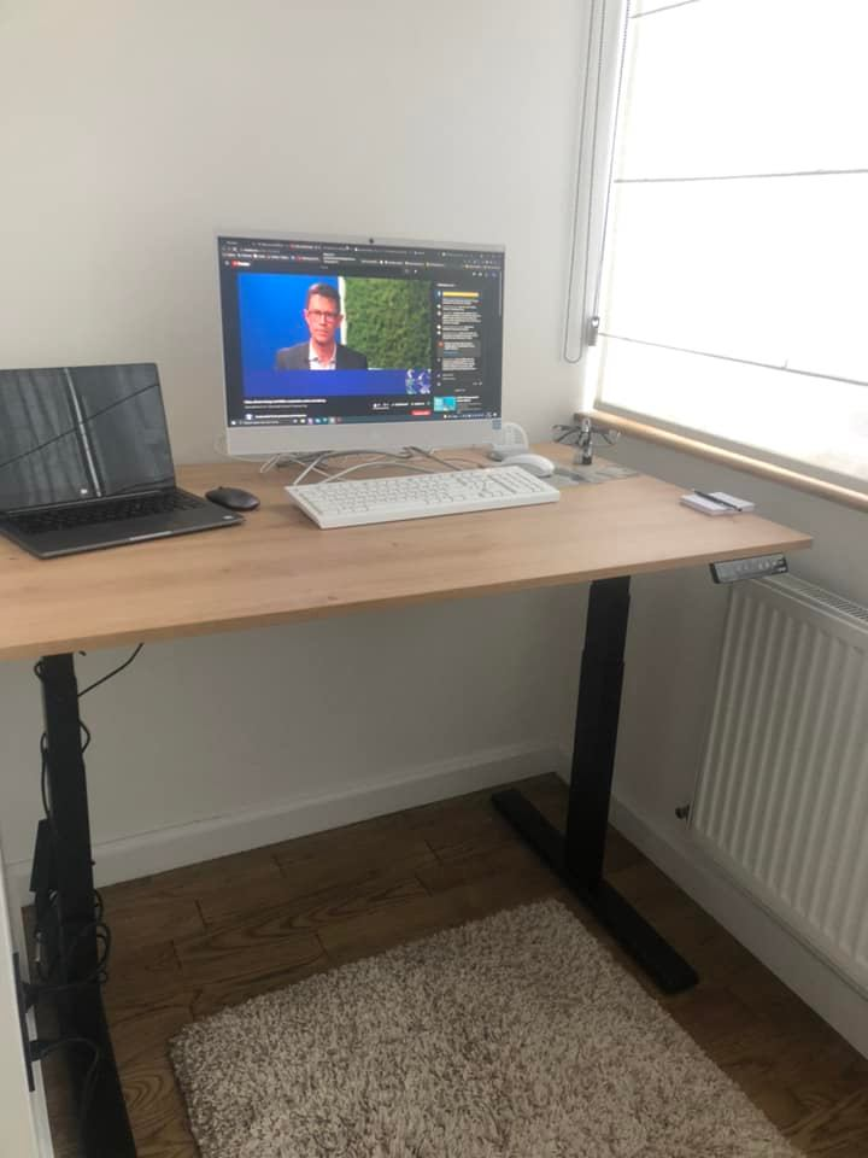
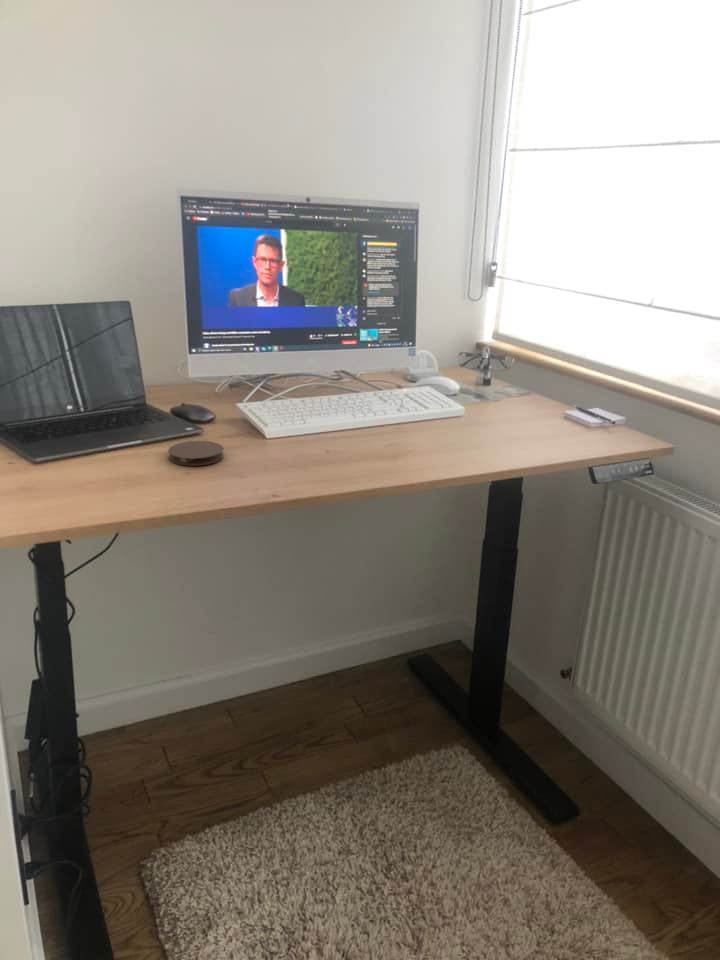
+ coaster (196, 452)
